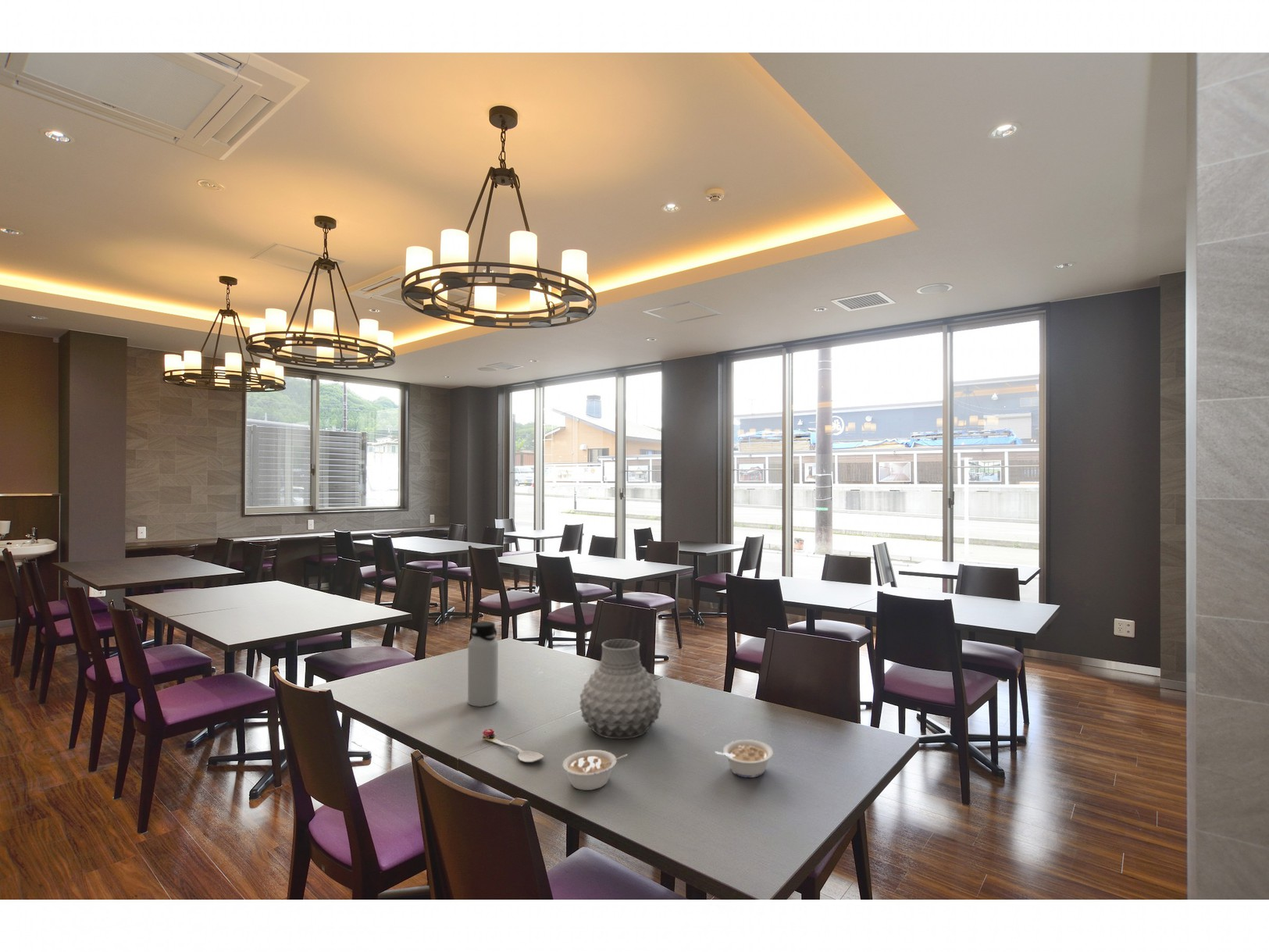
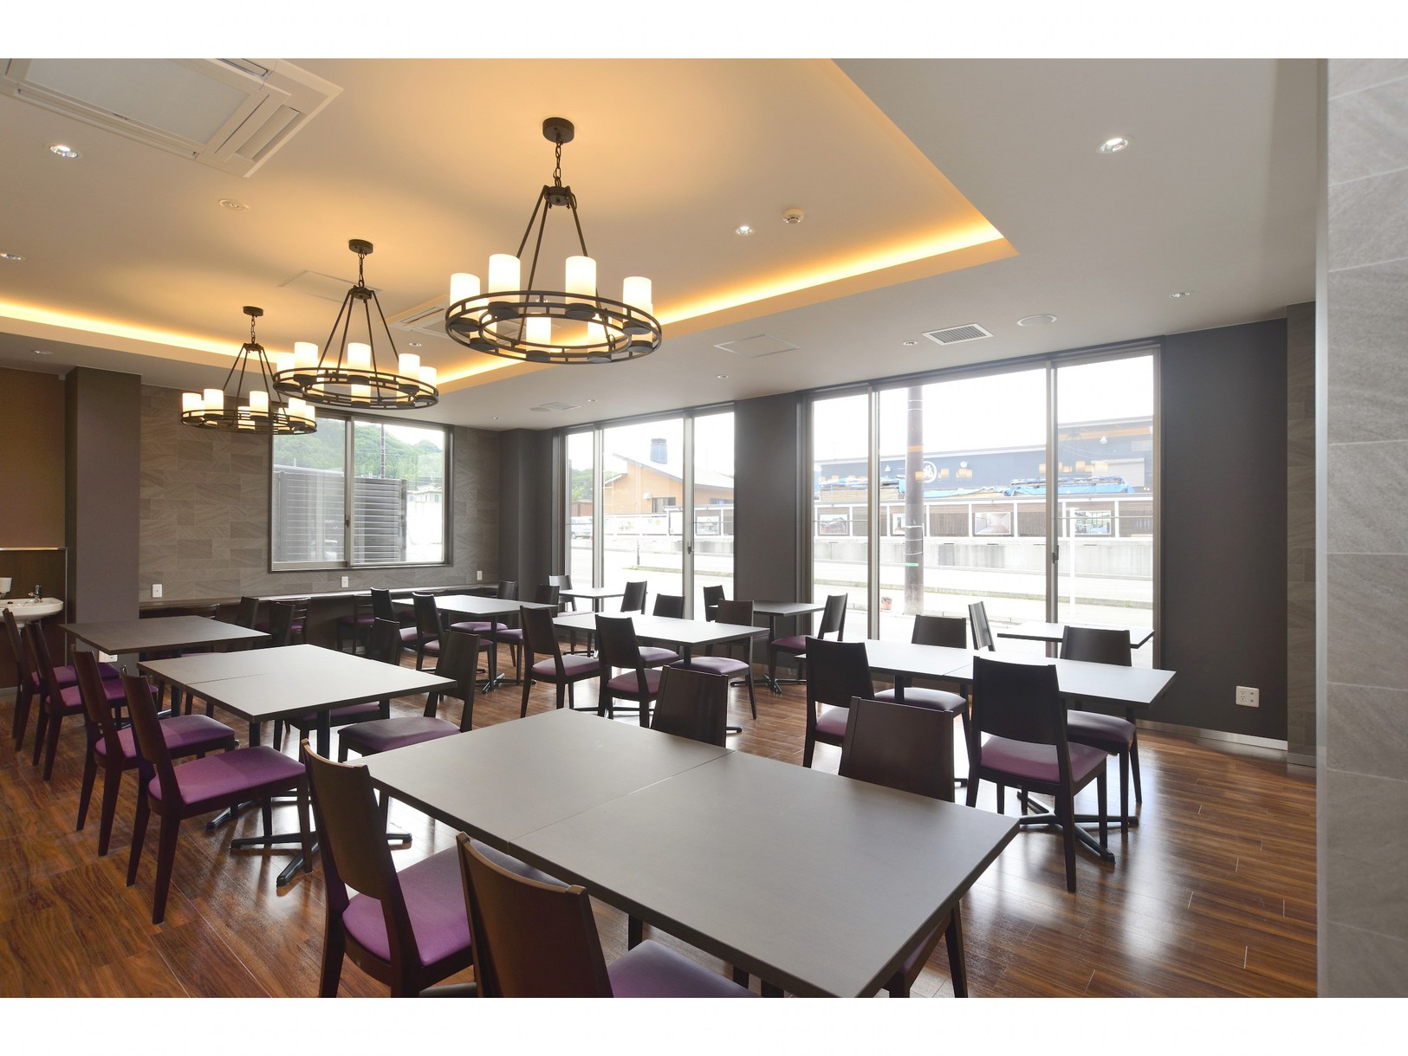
- legume (747, 758)
- legume (591, 768)
- vase (620, 685)
- water bottle (483, 662)
- spoon (511, 745)
